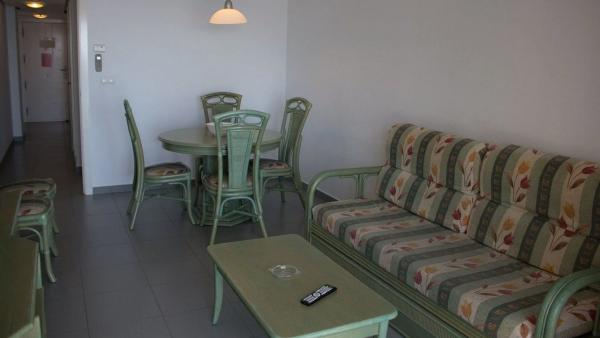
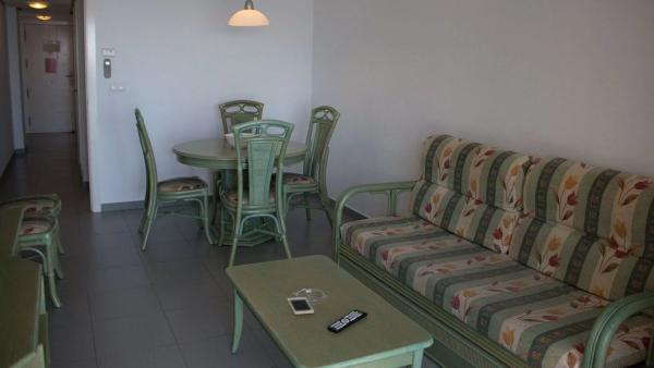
+ cell phone (300, 305)
